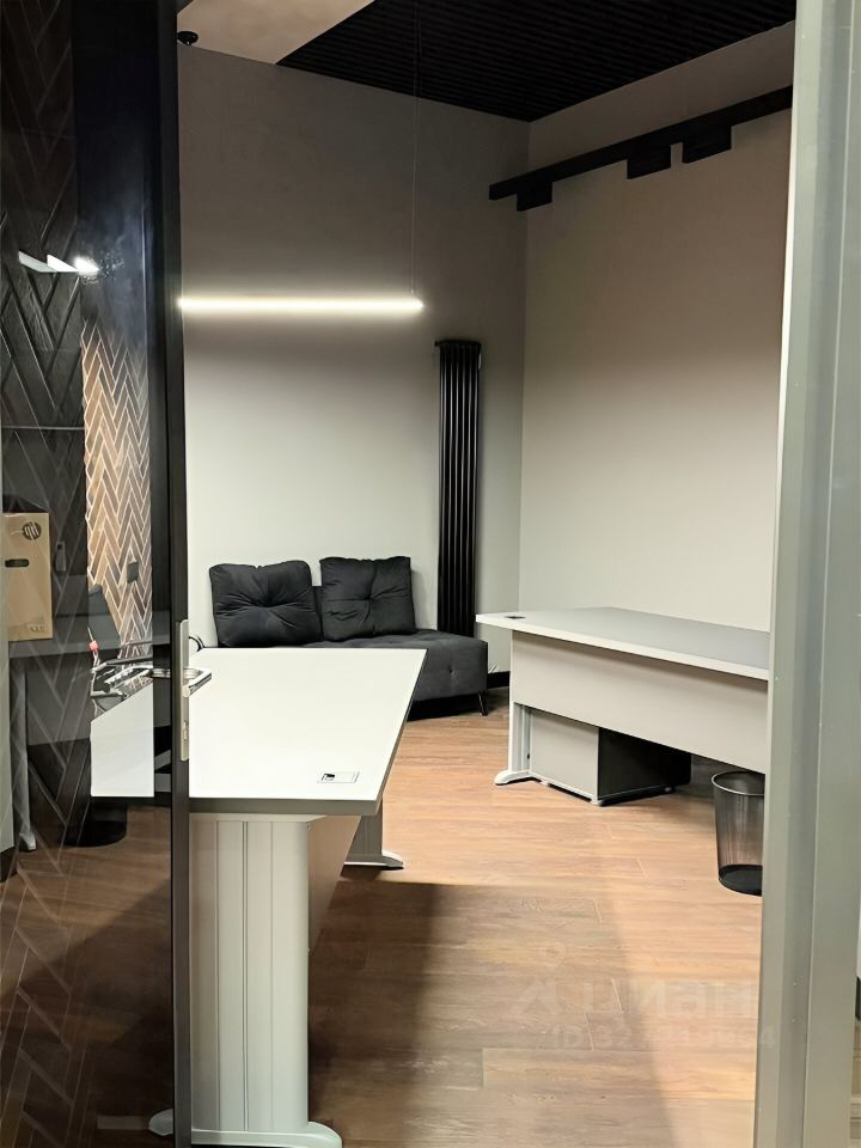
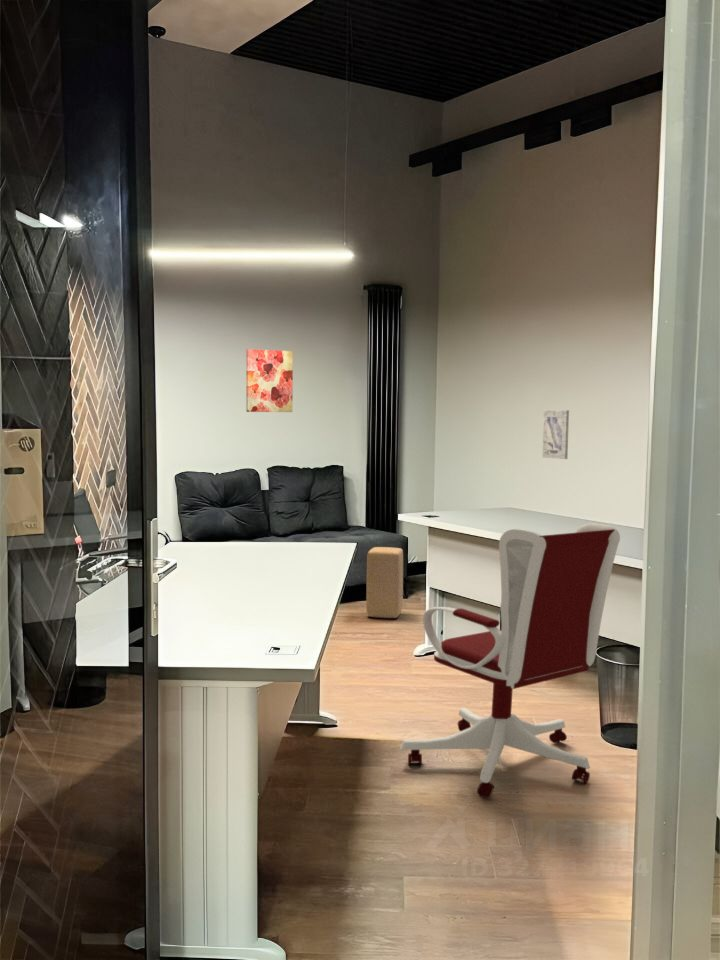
+ ottoman (384, 582)
+ wall art (555, 434)
+ office chair (505, 642)
+ wall art (269, 381)
